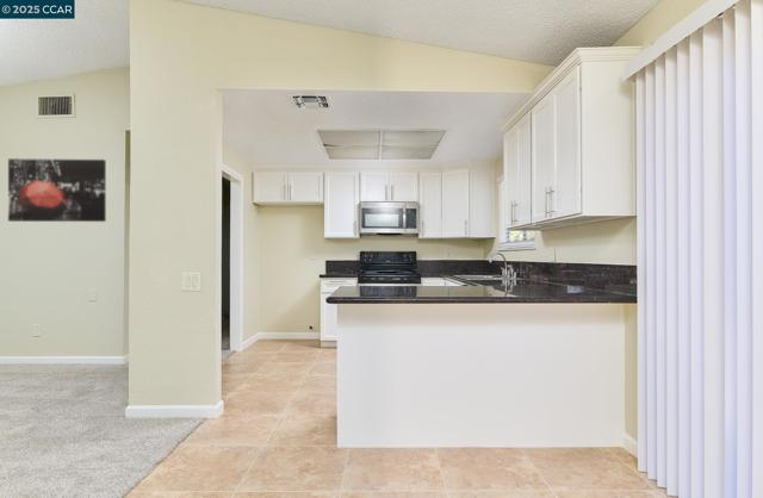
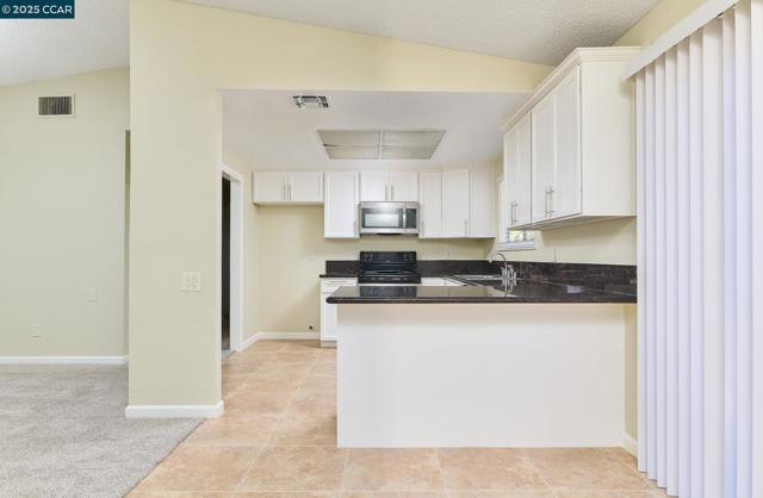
- wall art (57, 189)
